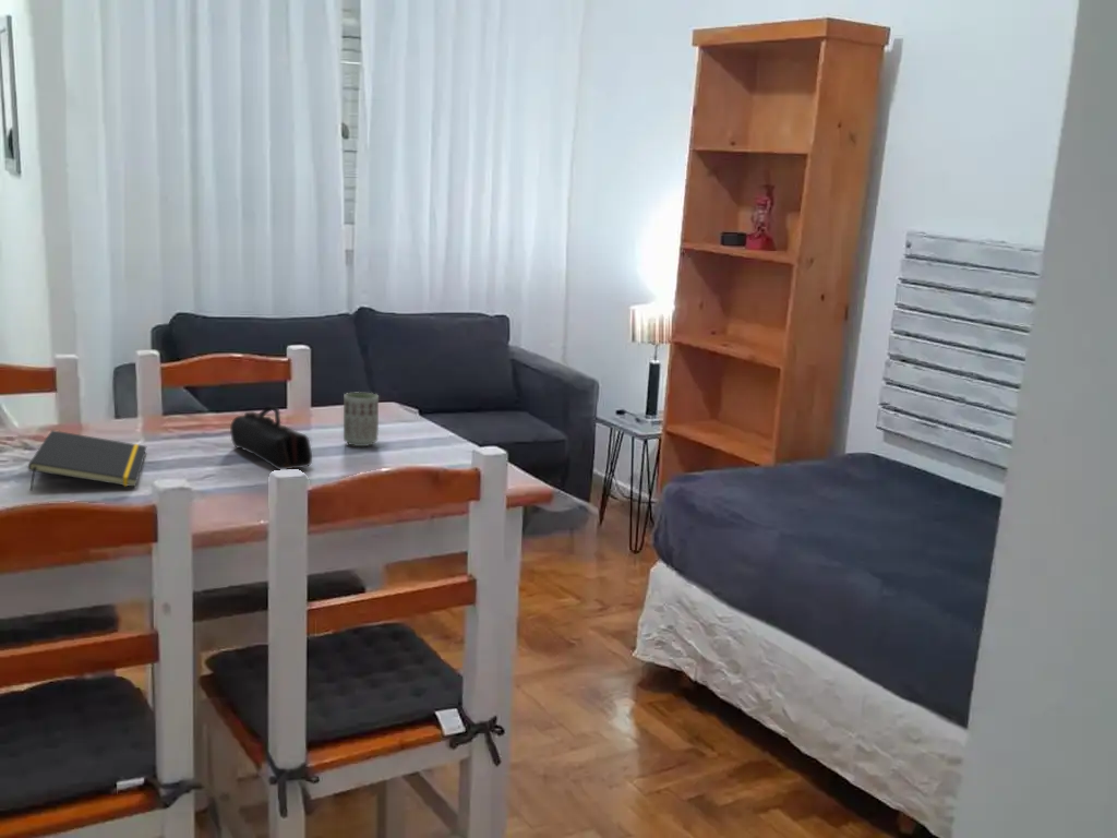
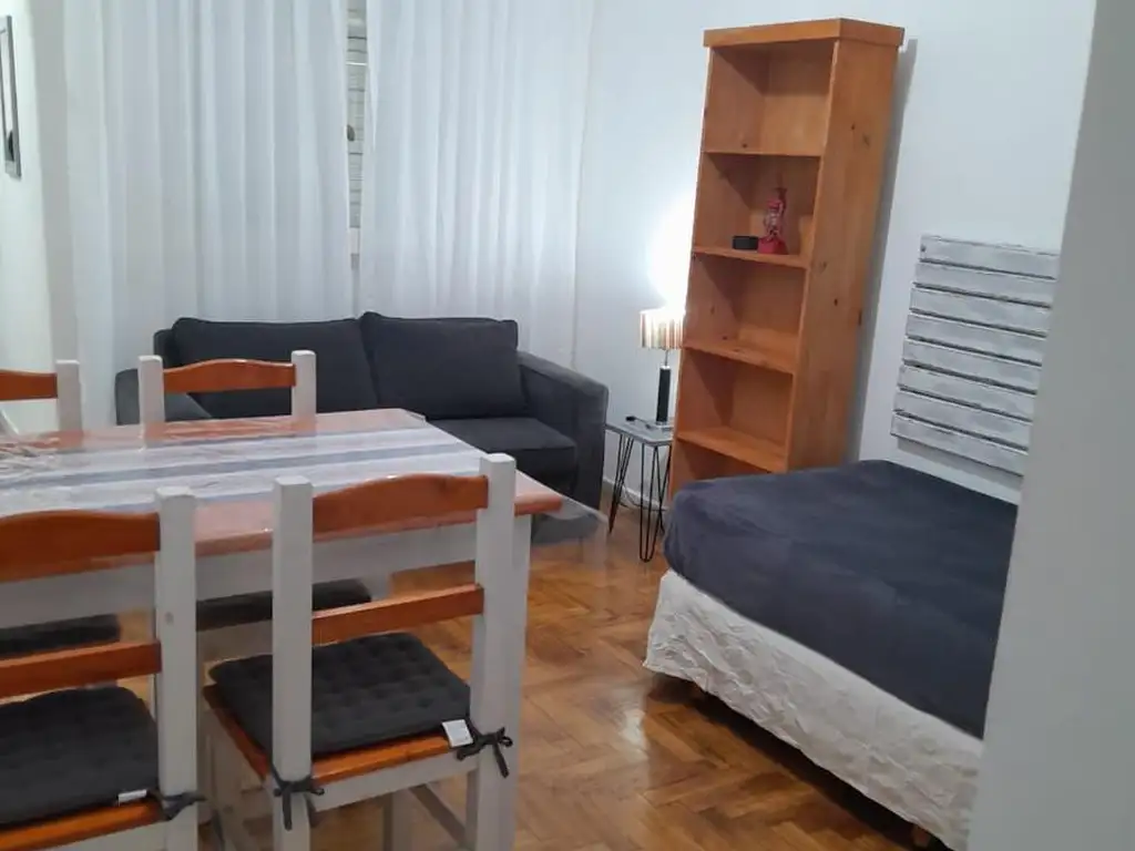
- pencil case (269, 430)
- notepad (92, 457)
- cup (360, 419)
